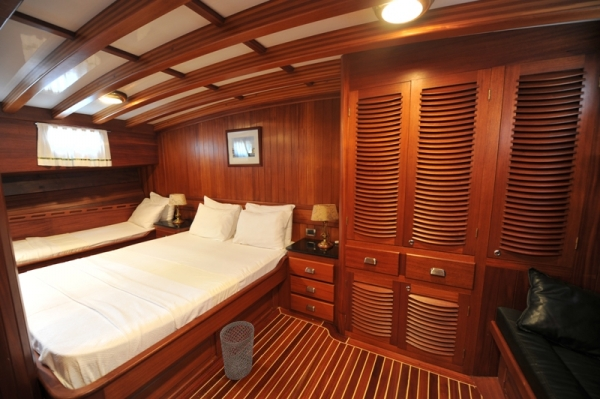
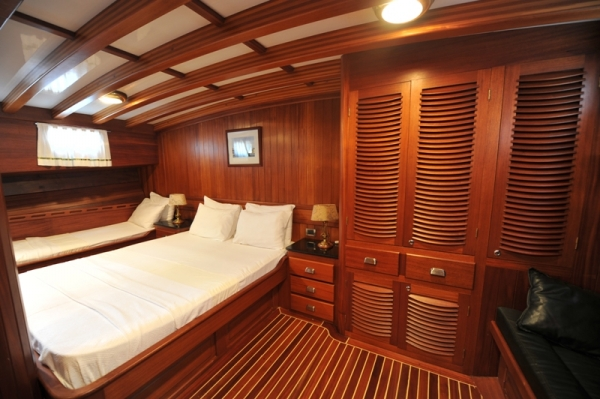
- wastebasket (238, 350)
